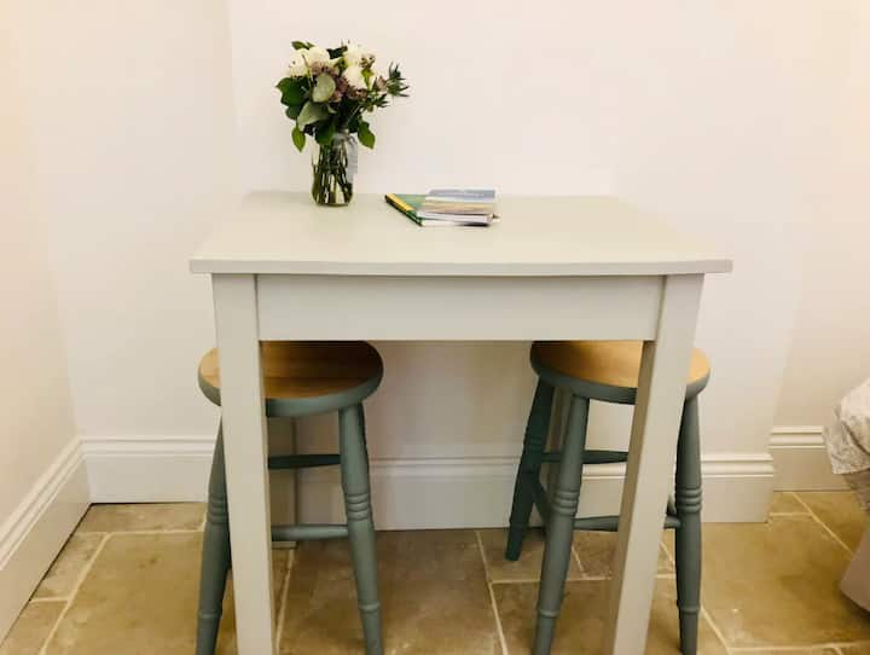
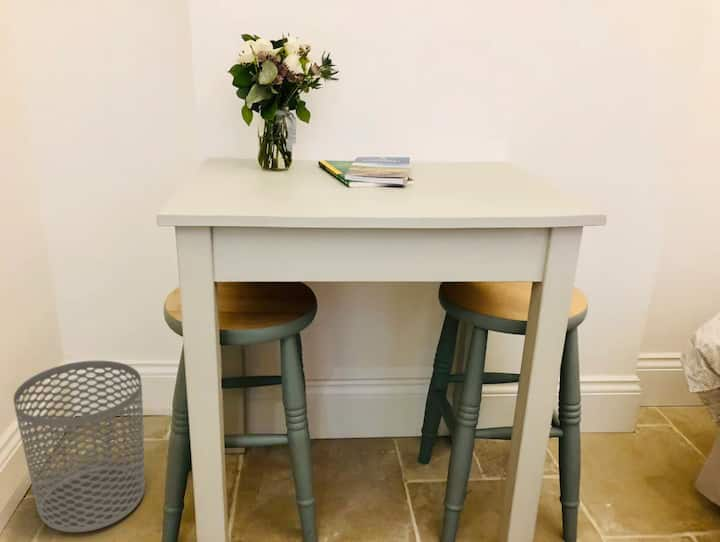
+ waste bin (86, 445)
